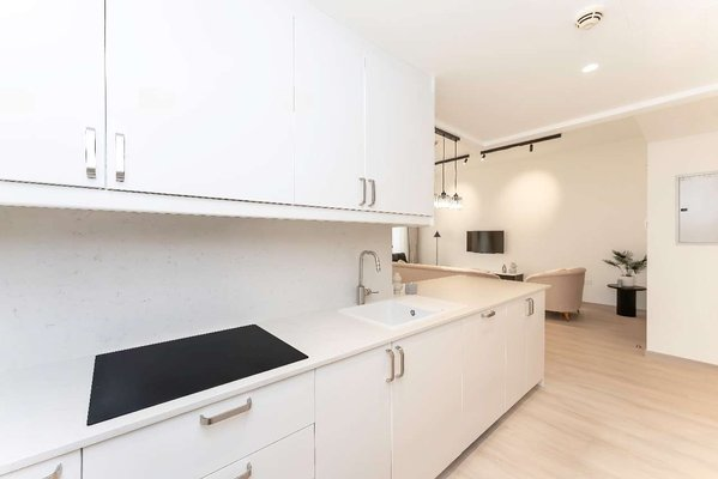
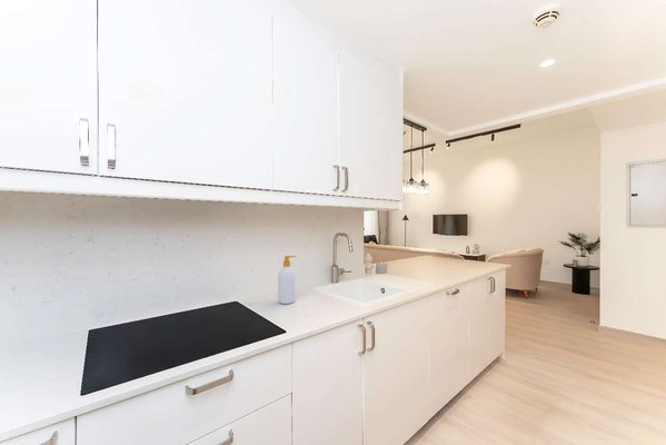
+ soap bottle (287, 278)
